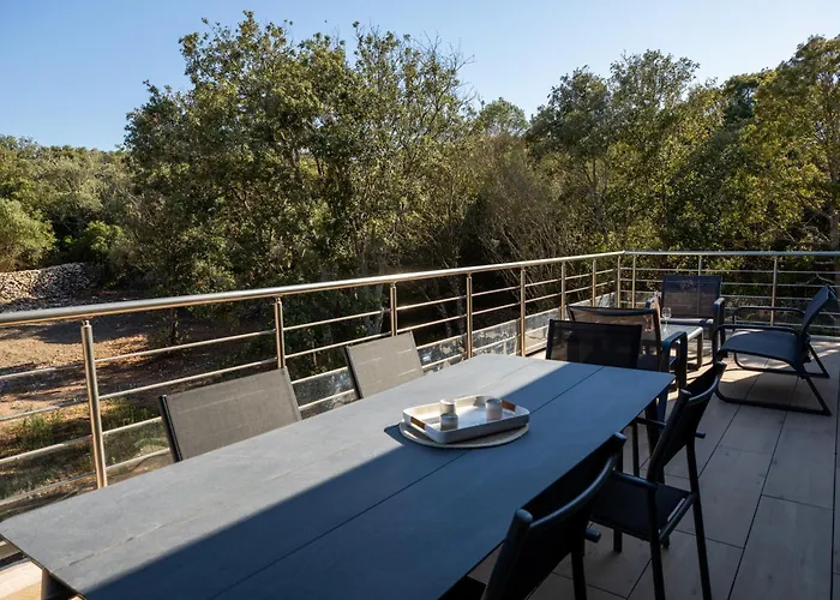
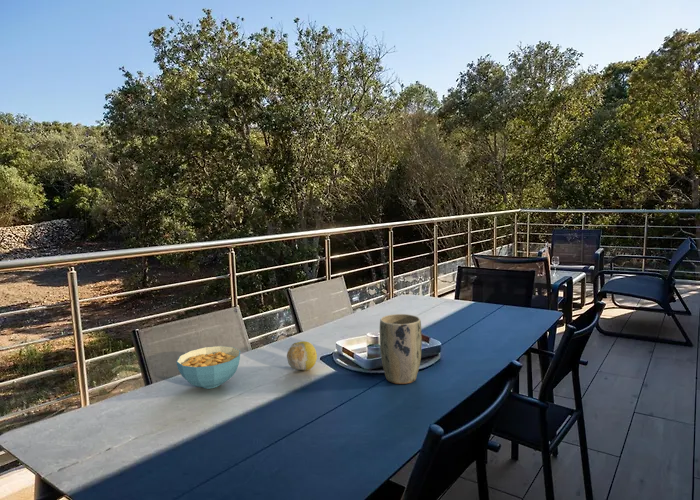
+ cereal bowl (210, 370)
+ fruit (301, 356)
+ plant pot (400, 348)
